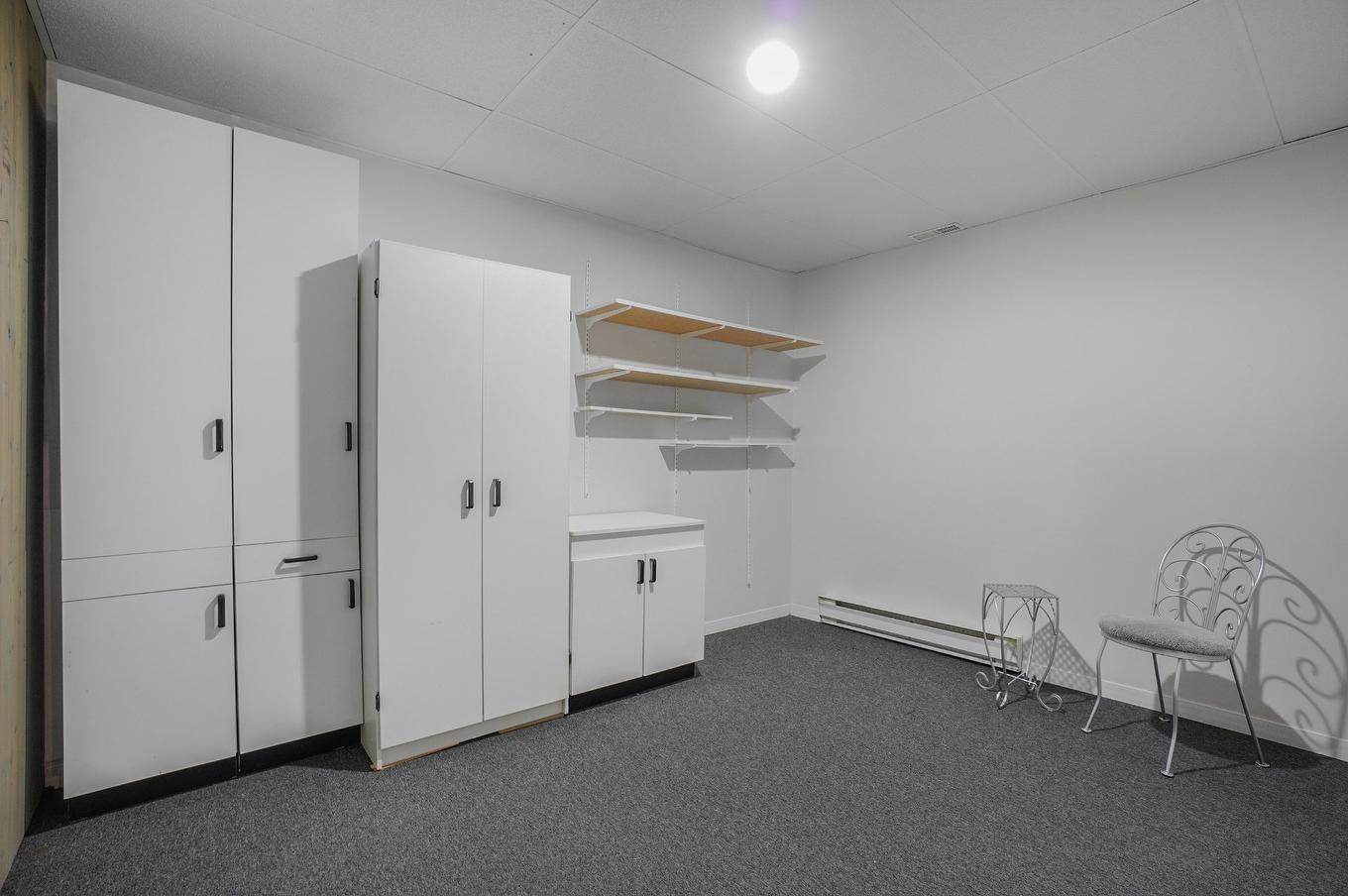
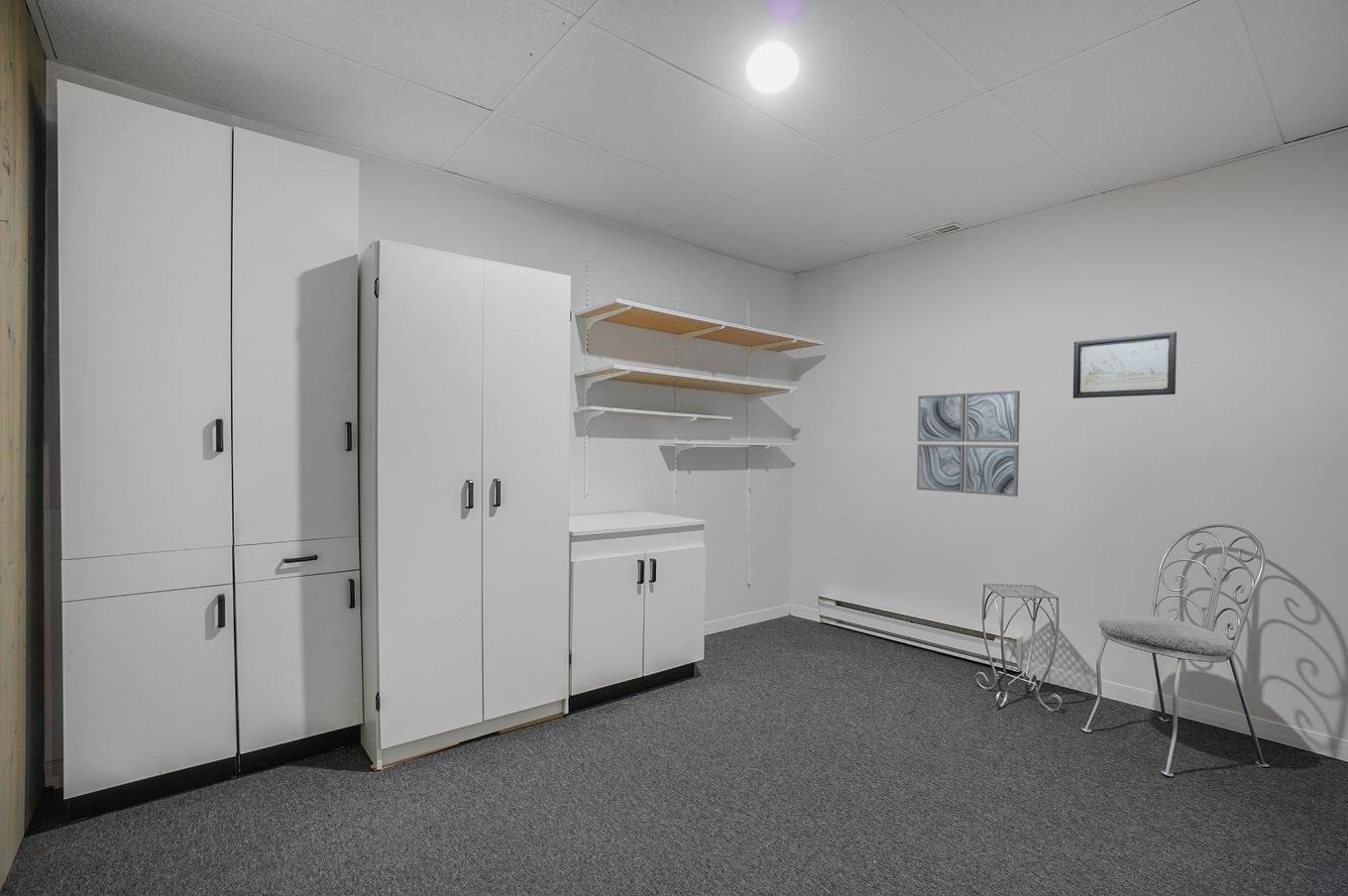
+ wall art (965, 441)
+ wall art (1122, 367)
